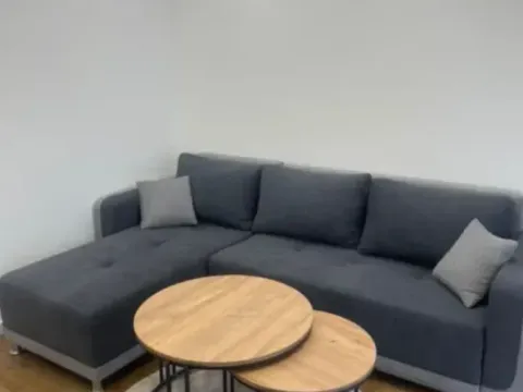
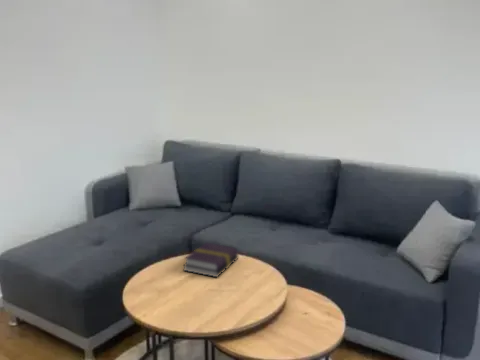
+ book (211, 258)
